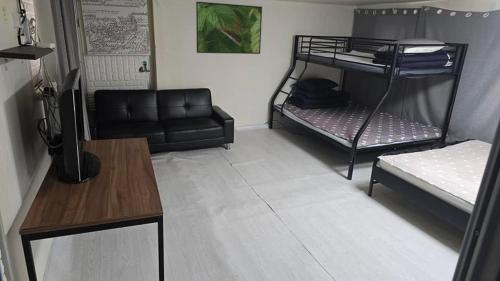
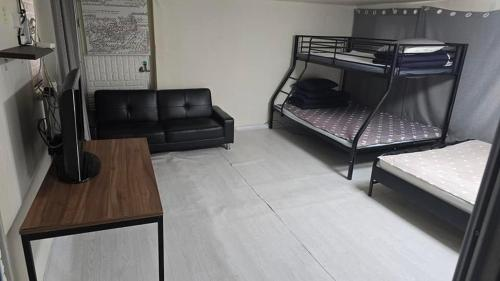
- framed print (230, 29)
